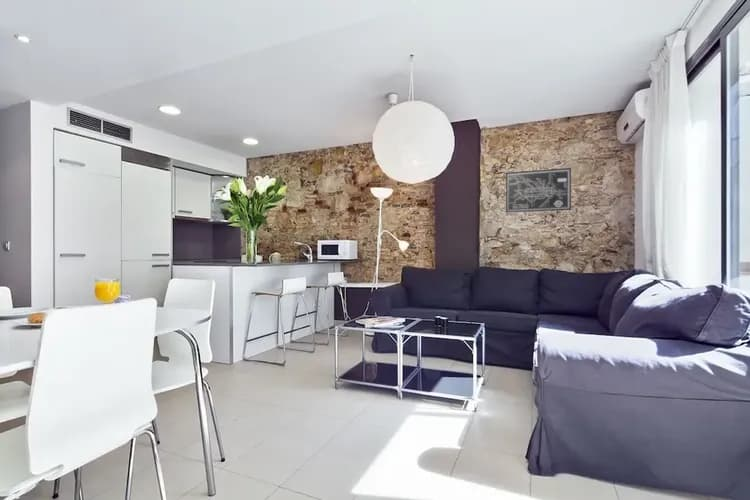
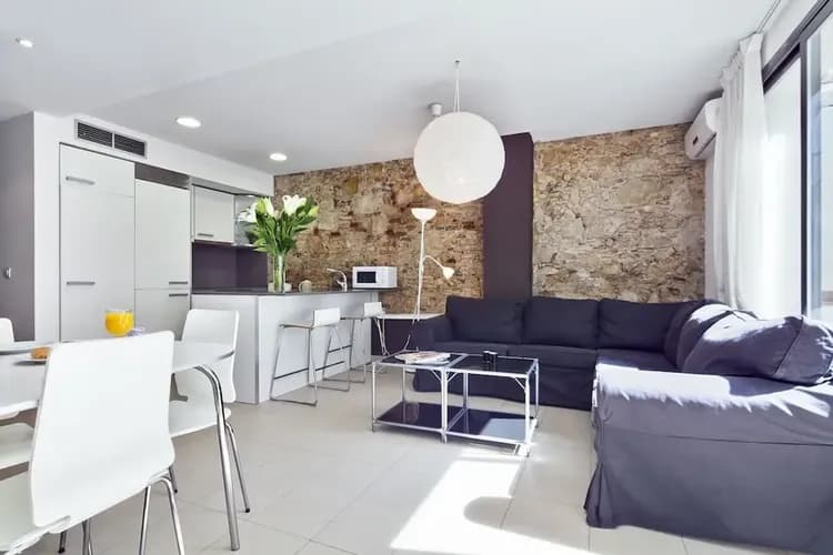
- wall art (537, 190)
